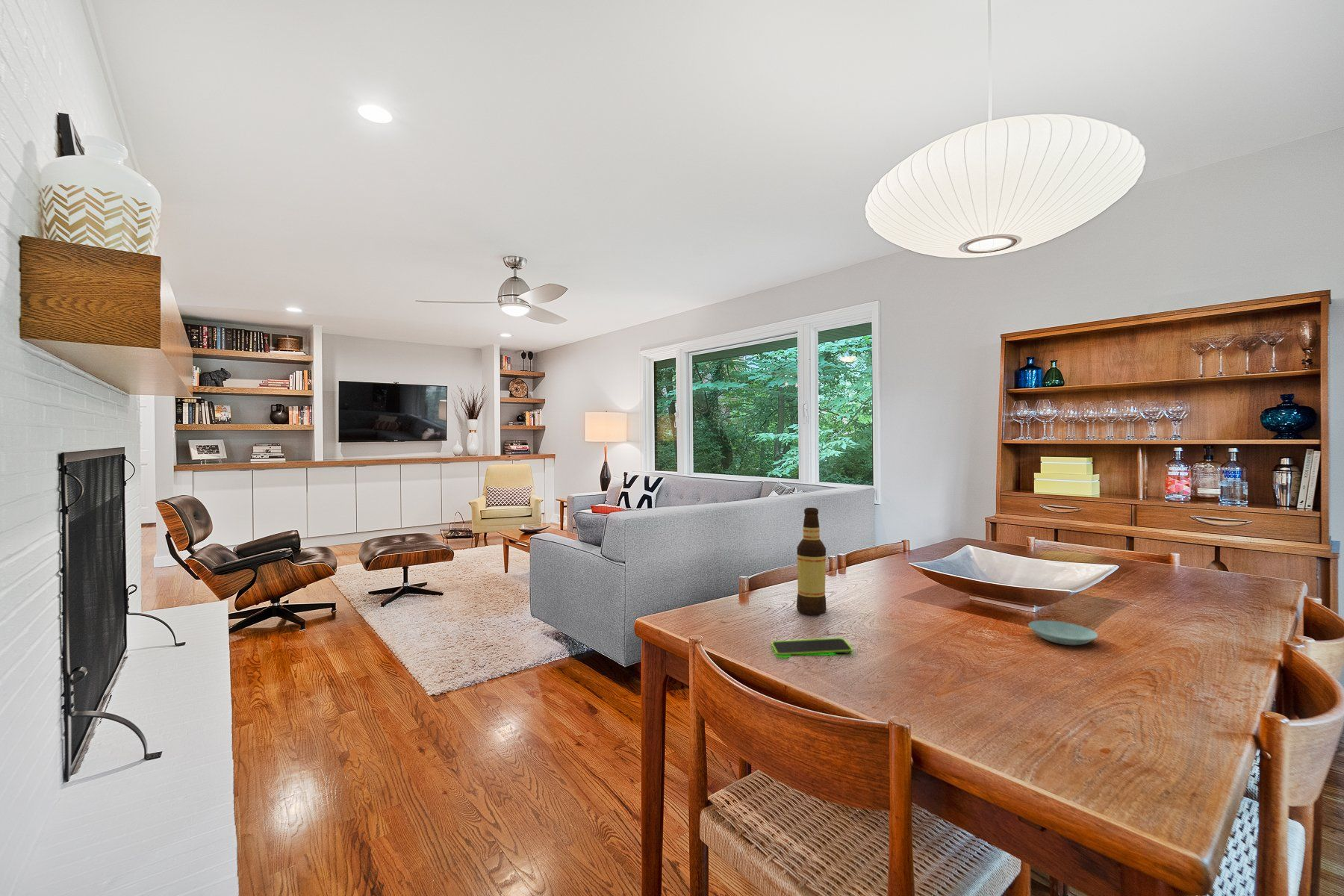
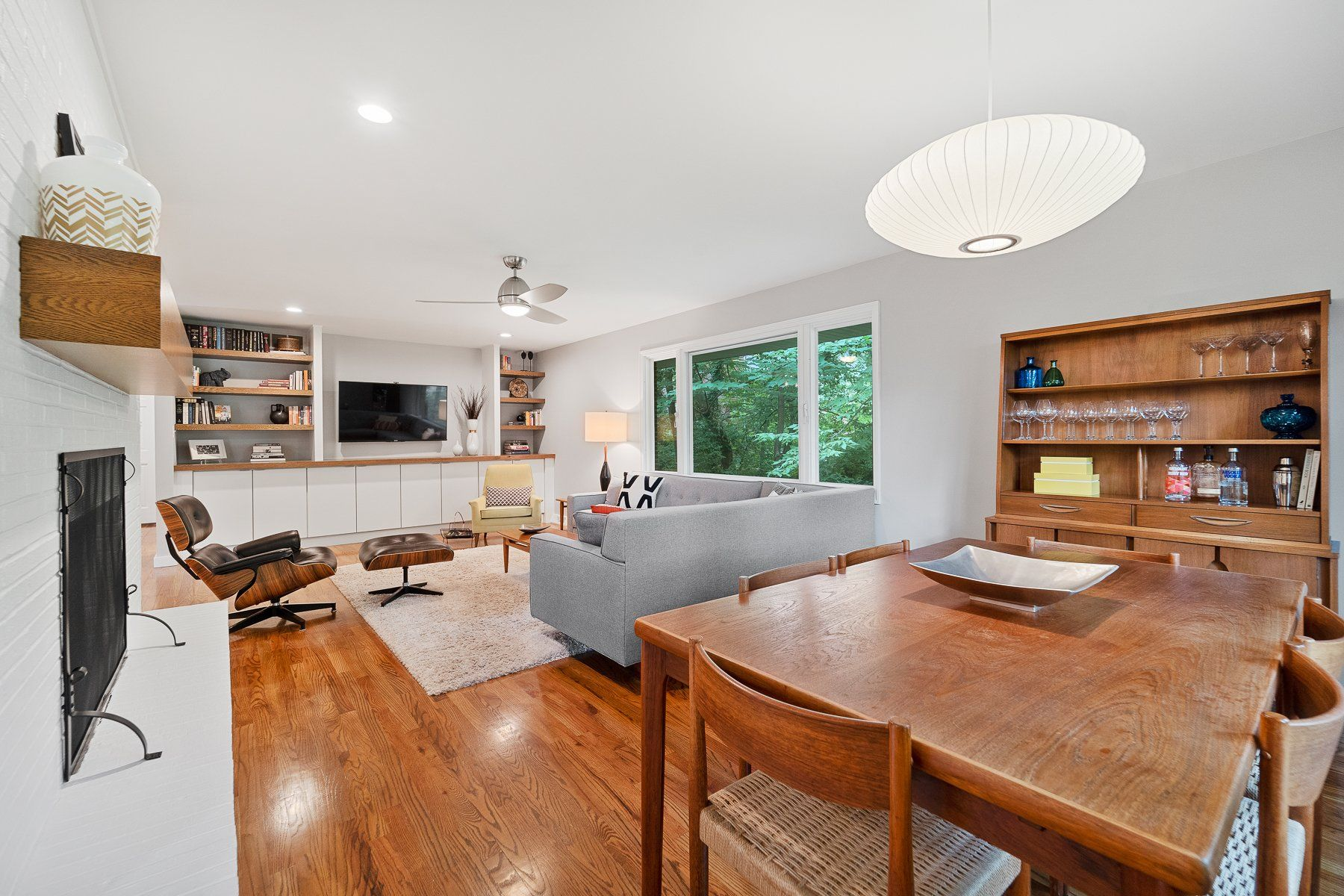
- bottle (811, 559)
- smartphone (811, 646)
- saucer (1062, 634)
